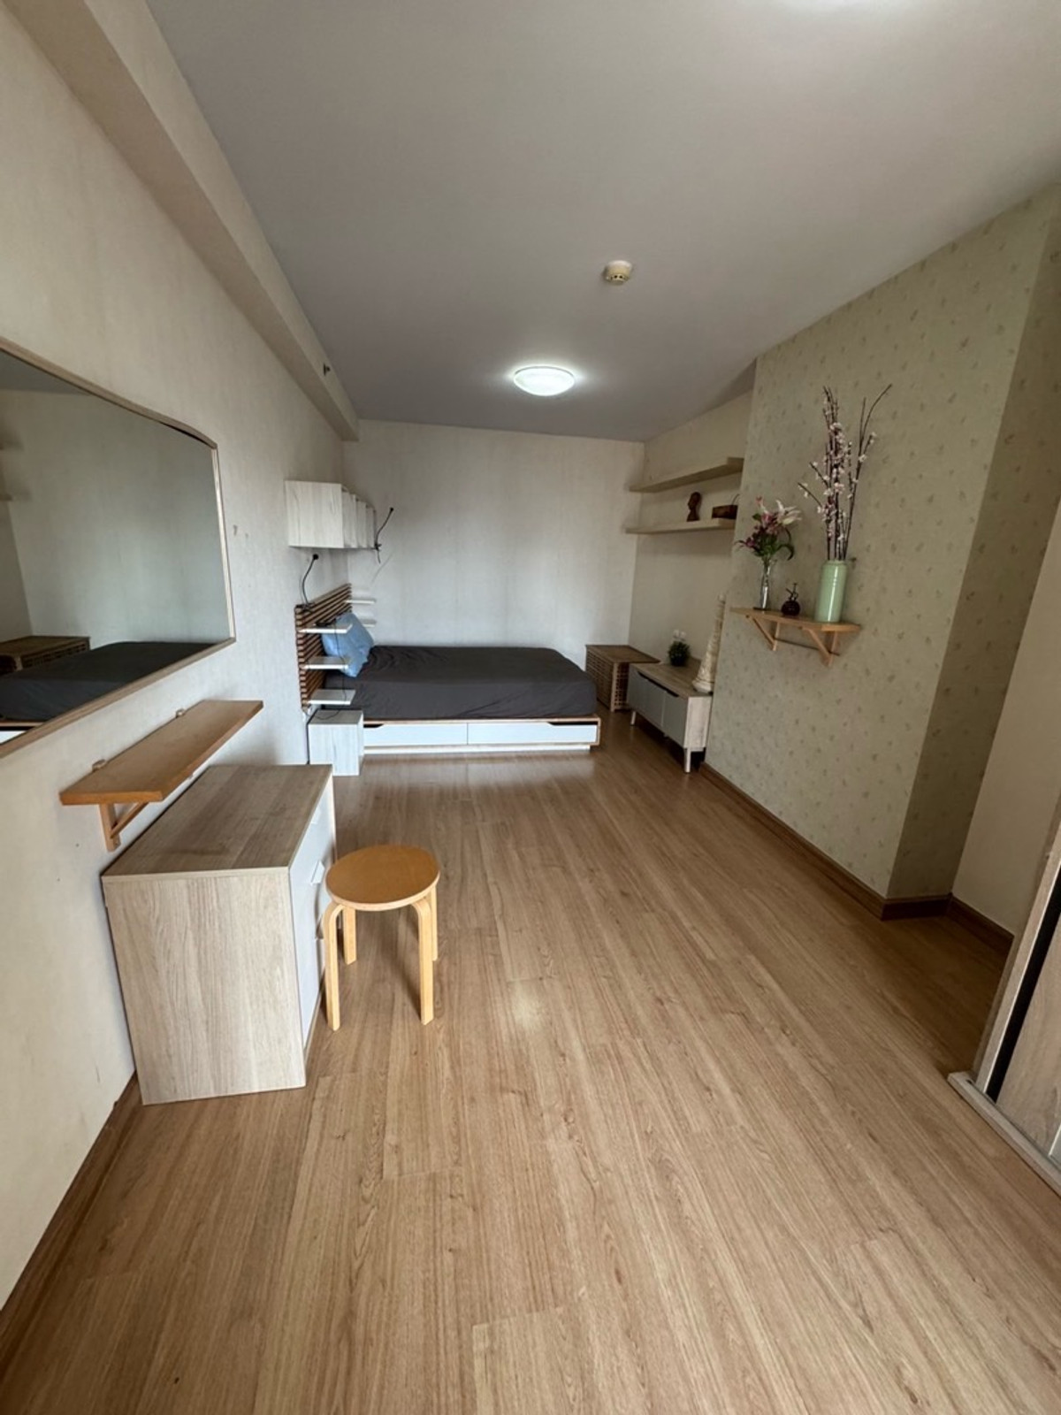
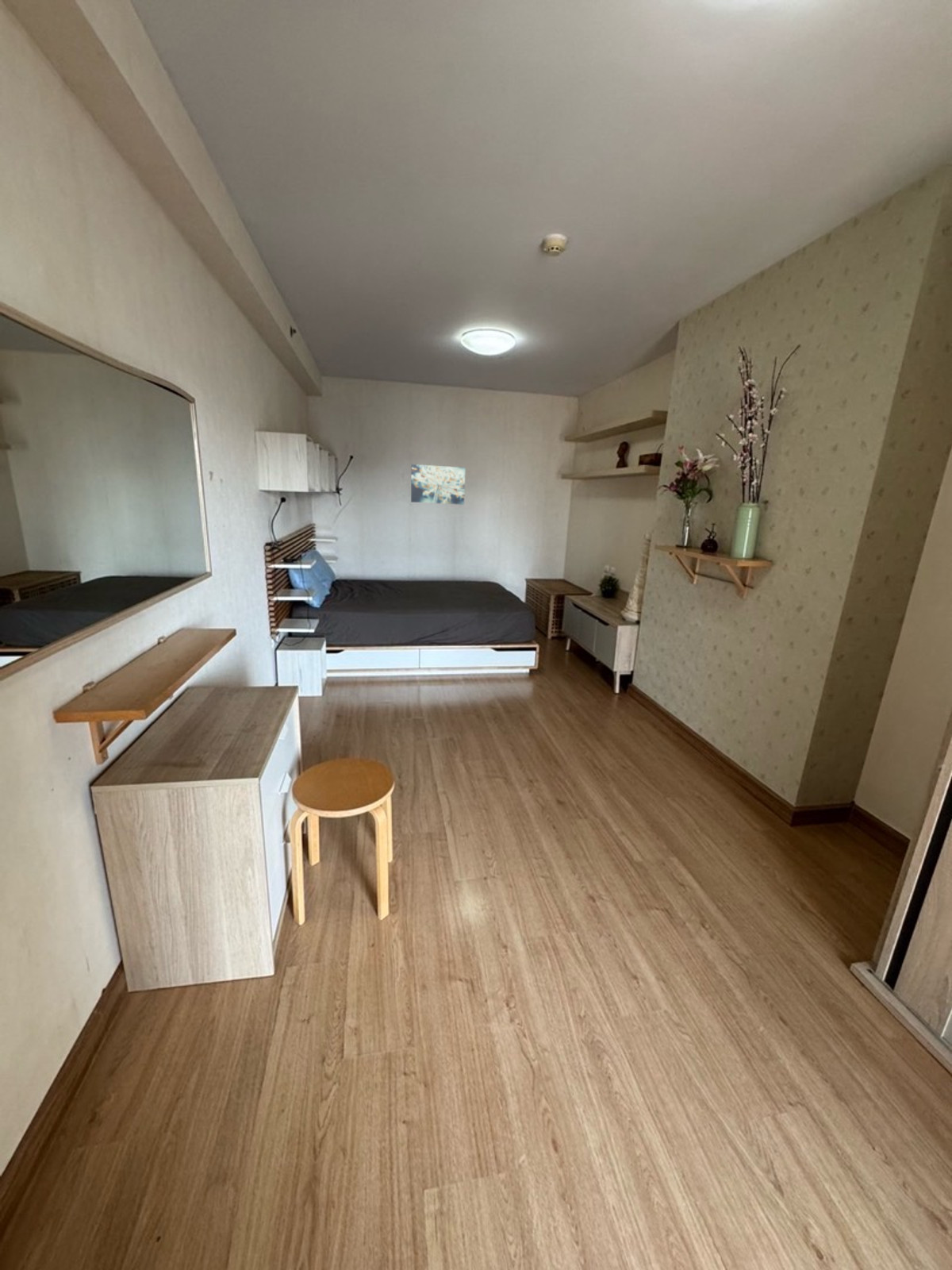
+ wall art (438, 484)
